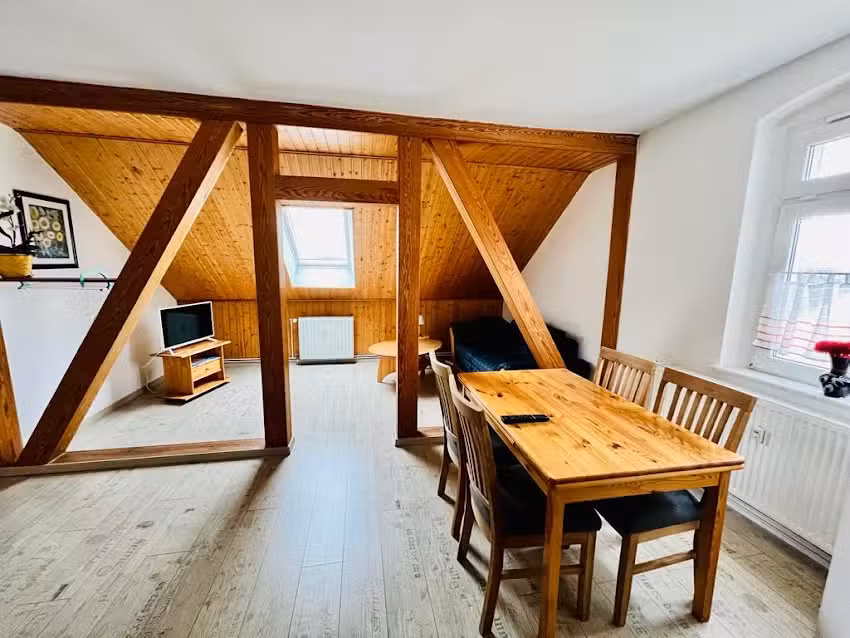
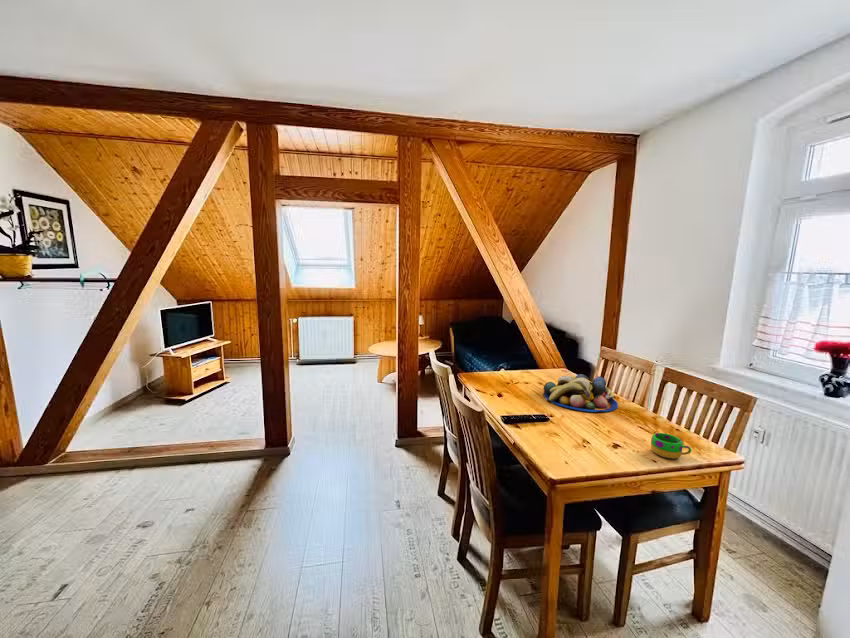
+ fruit bowl (580, 388)
+ mug (670, 447)
